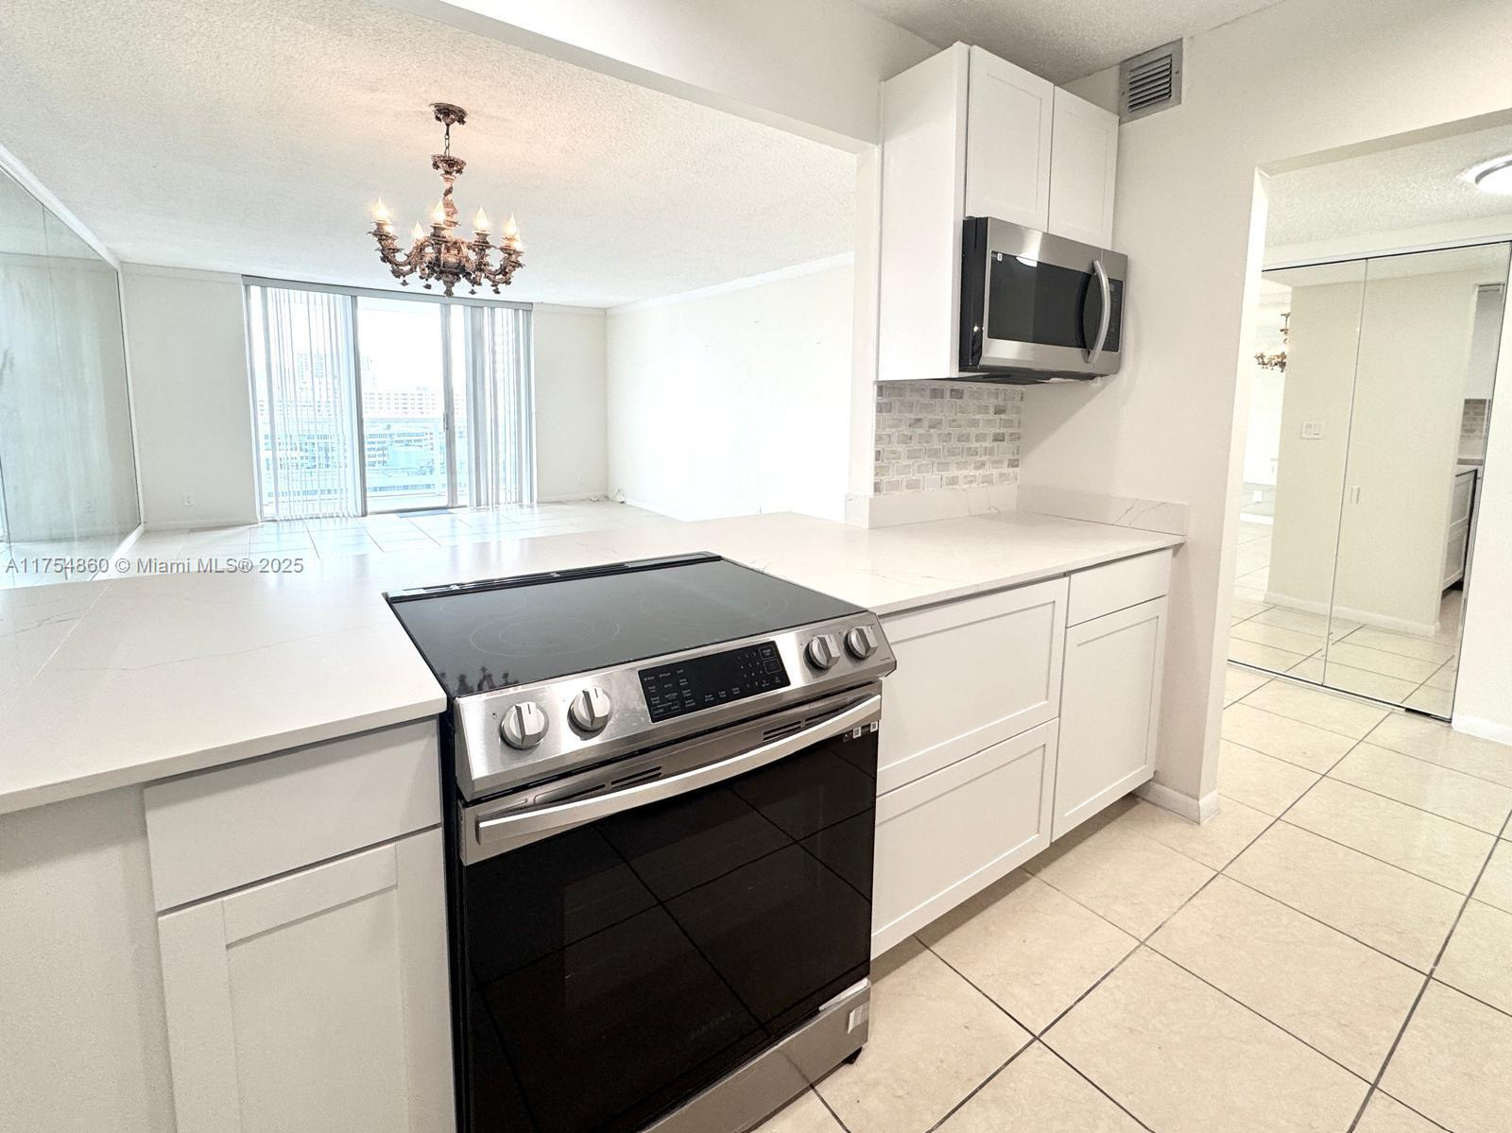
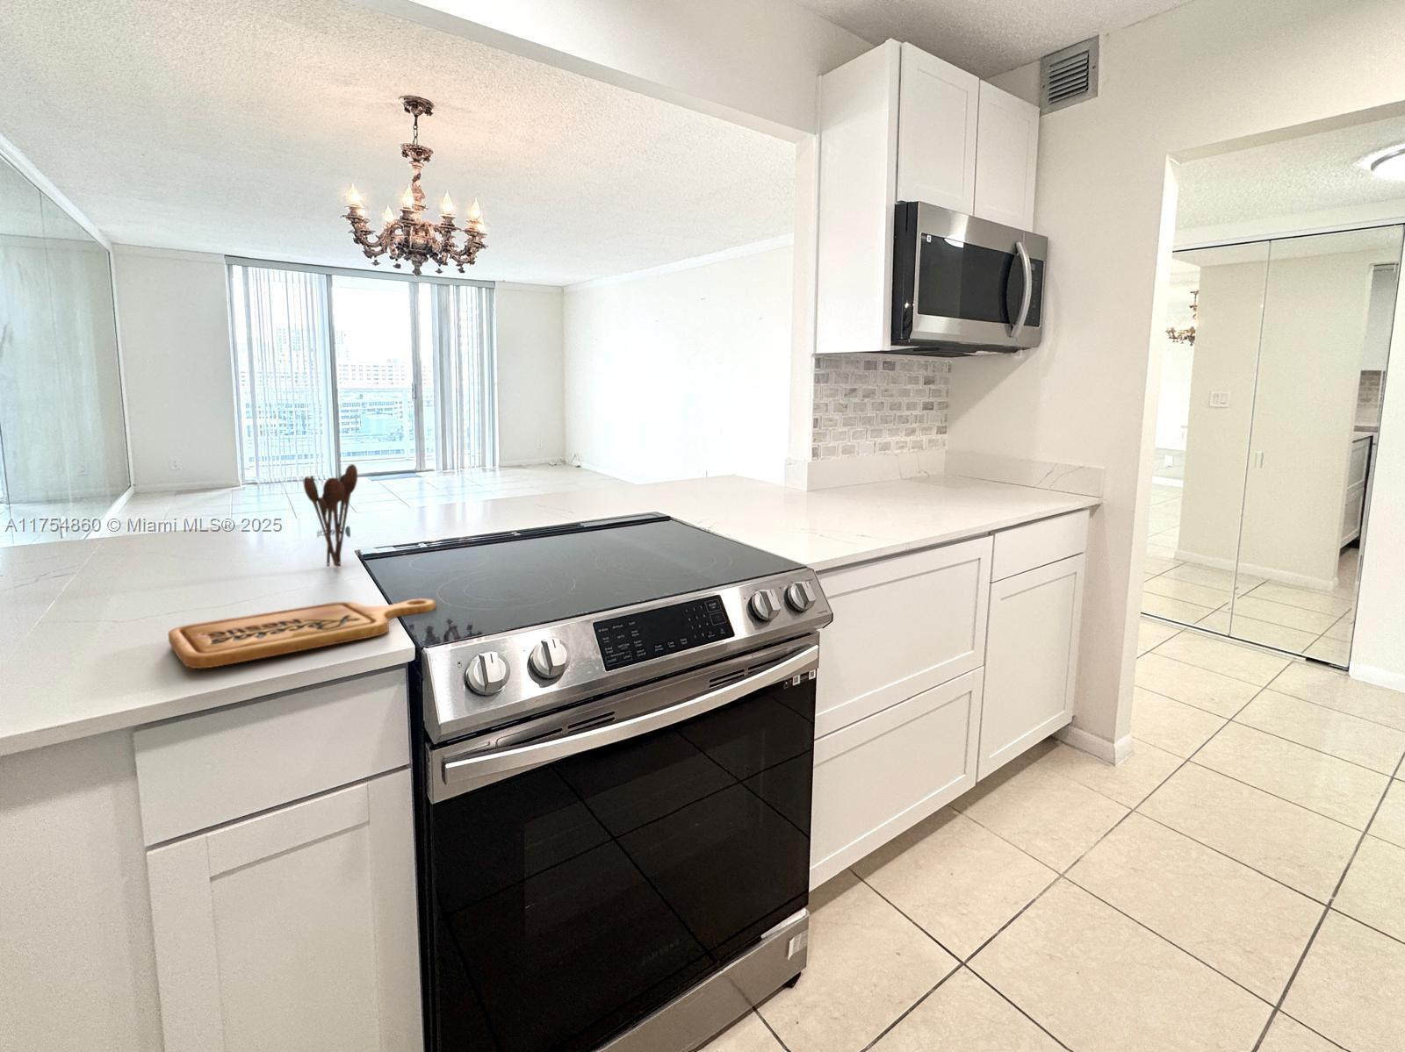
+ utensil holder (335, 516)
+ cutting board (319, 624)
